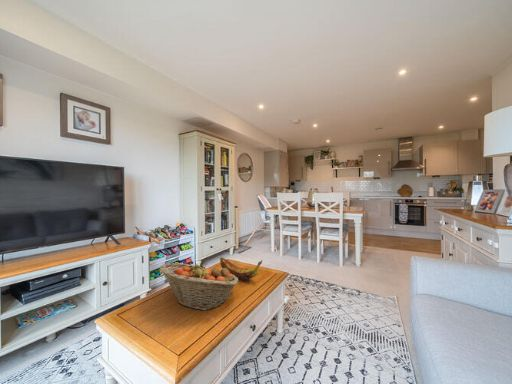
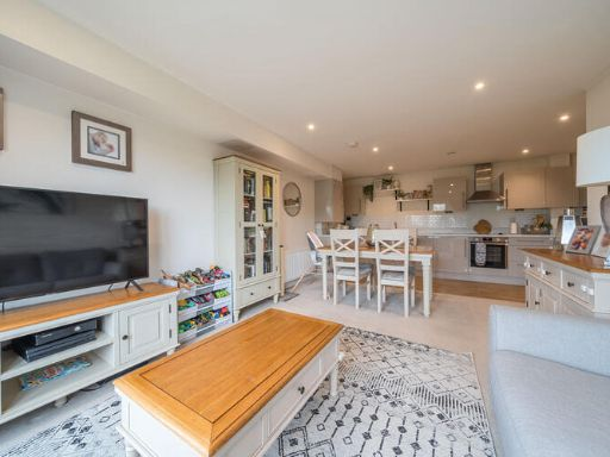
- fruit basket (199, 279)
- banana (241, 268)
